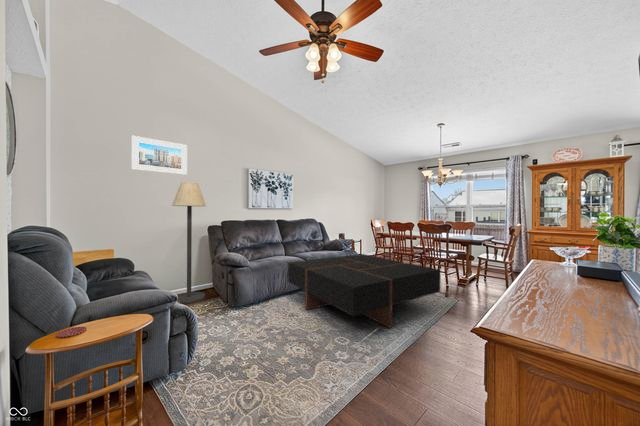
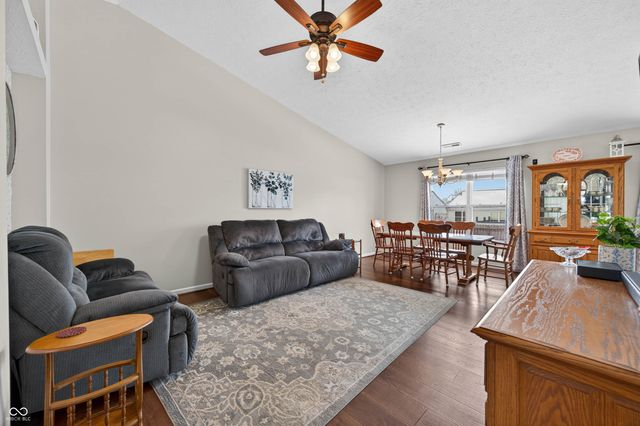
- floor lamp (189, 240)
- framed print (161, 156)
- coffee table (359, 284)
